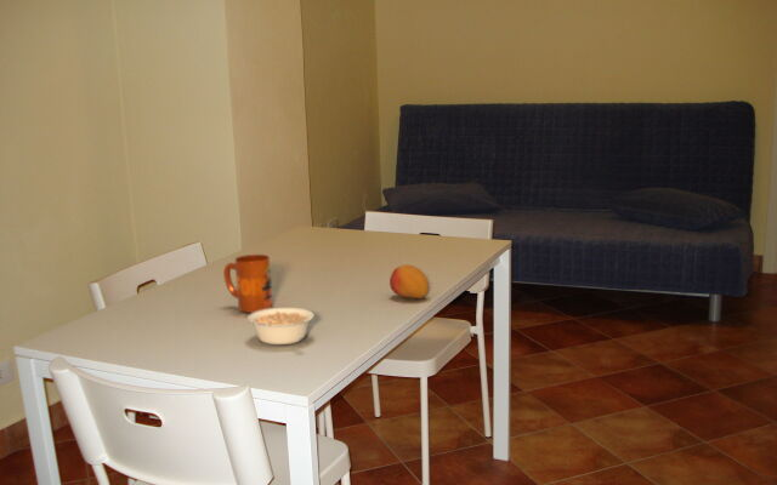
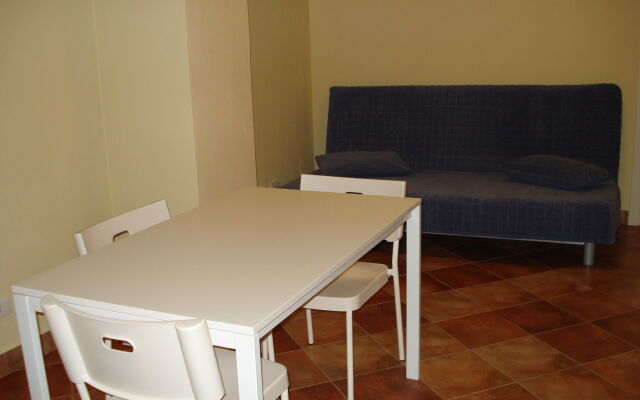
- fruit (409, 281)
- mug (246, 283)
- legume (283, 325)
